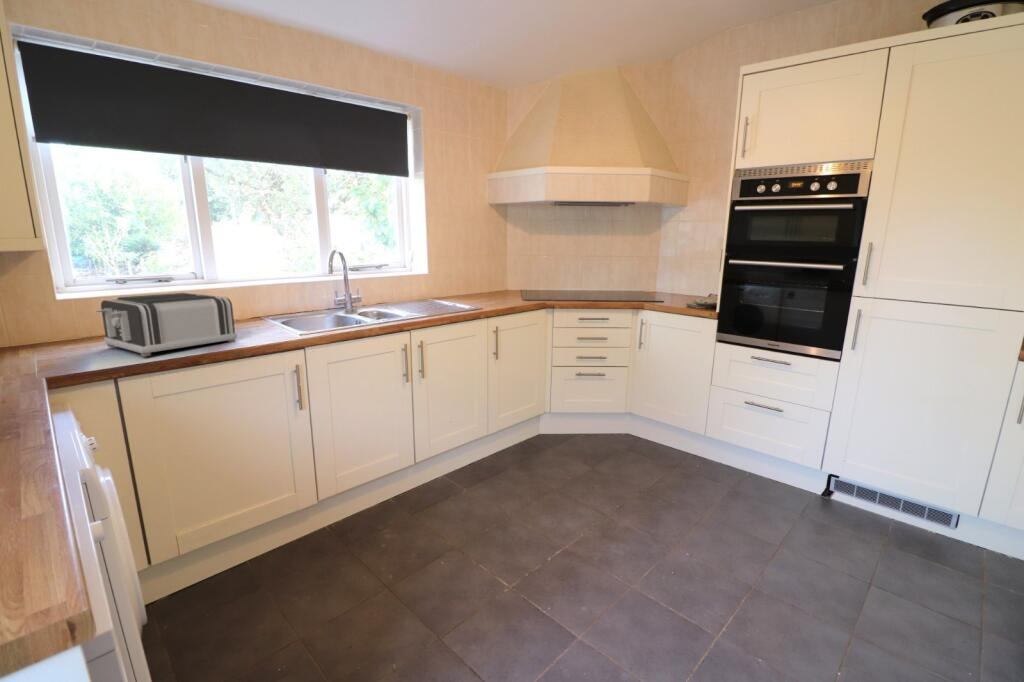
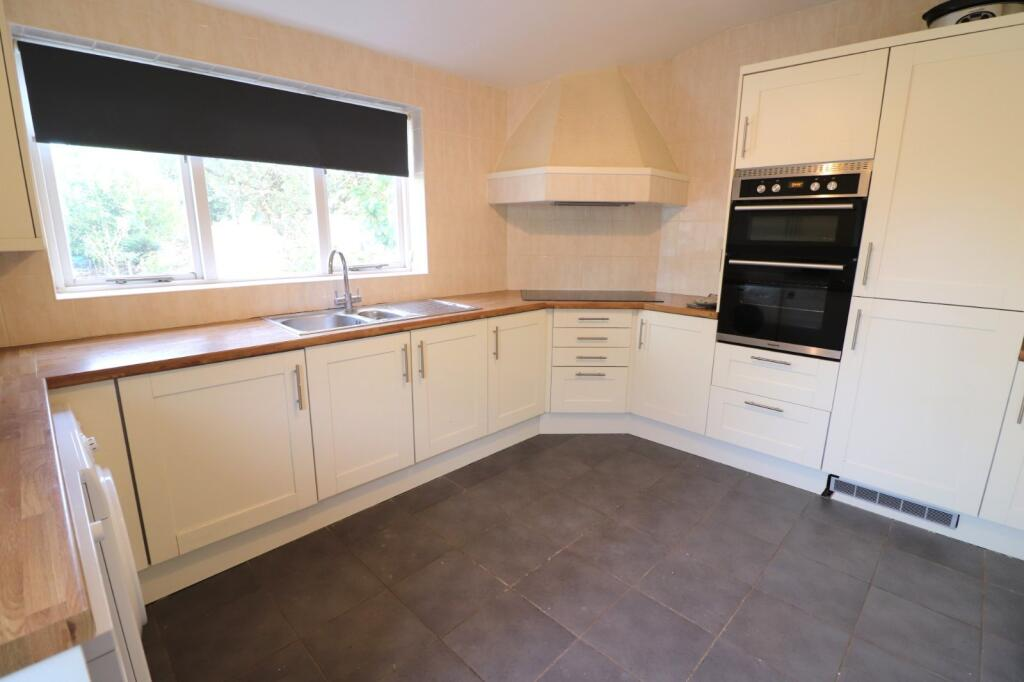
- toaster (165, 321)
